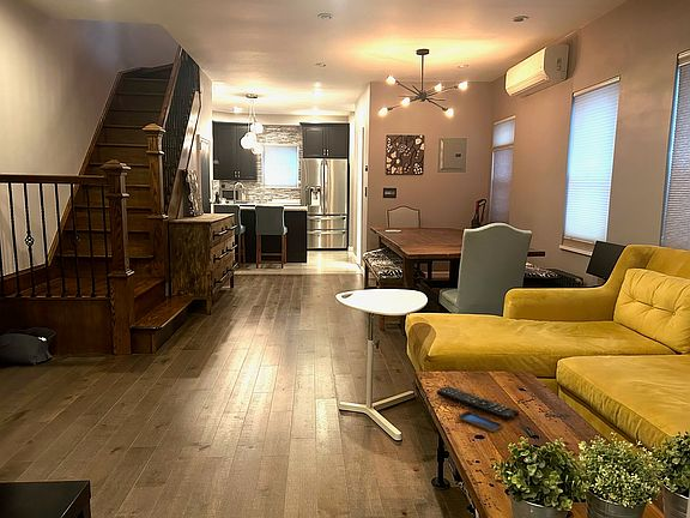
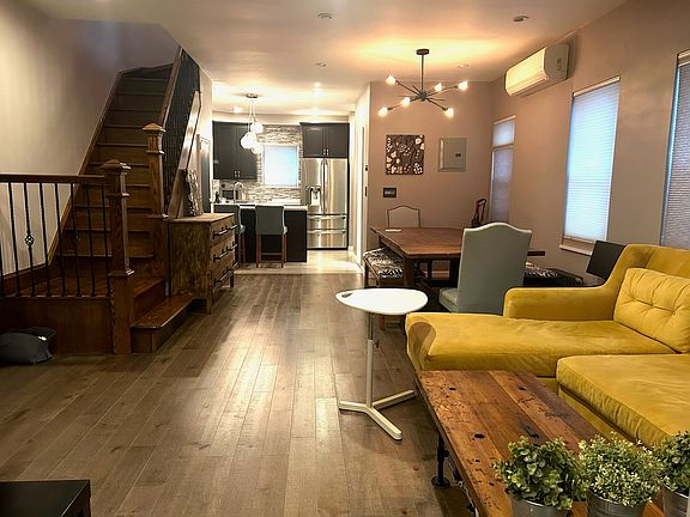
- smartphone (479, 421)
- remote control (476, 402)
